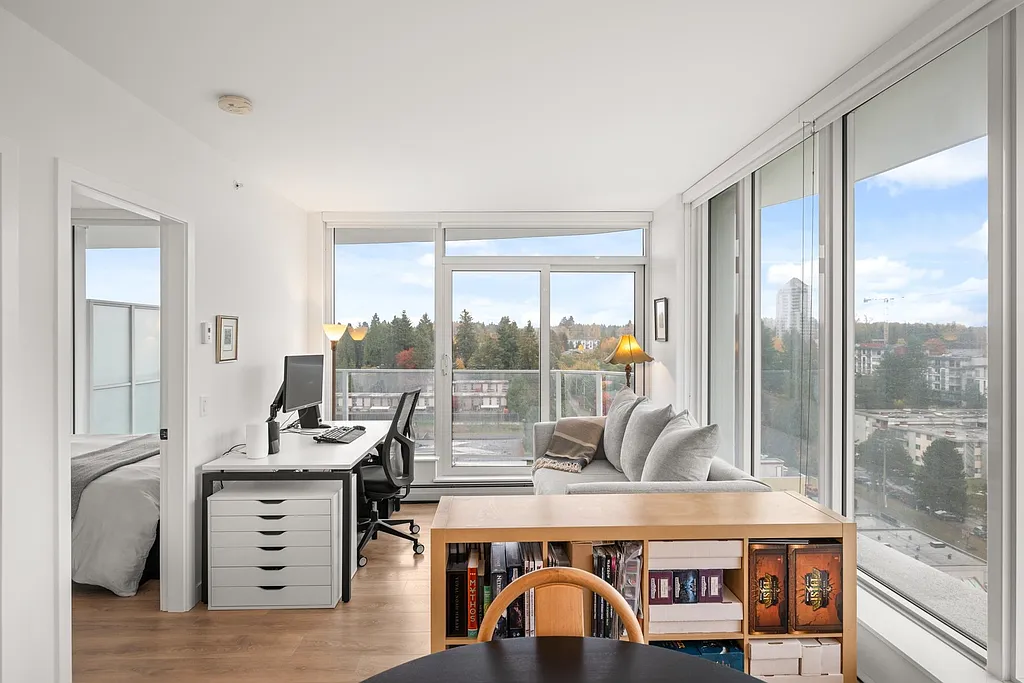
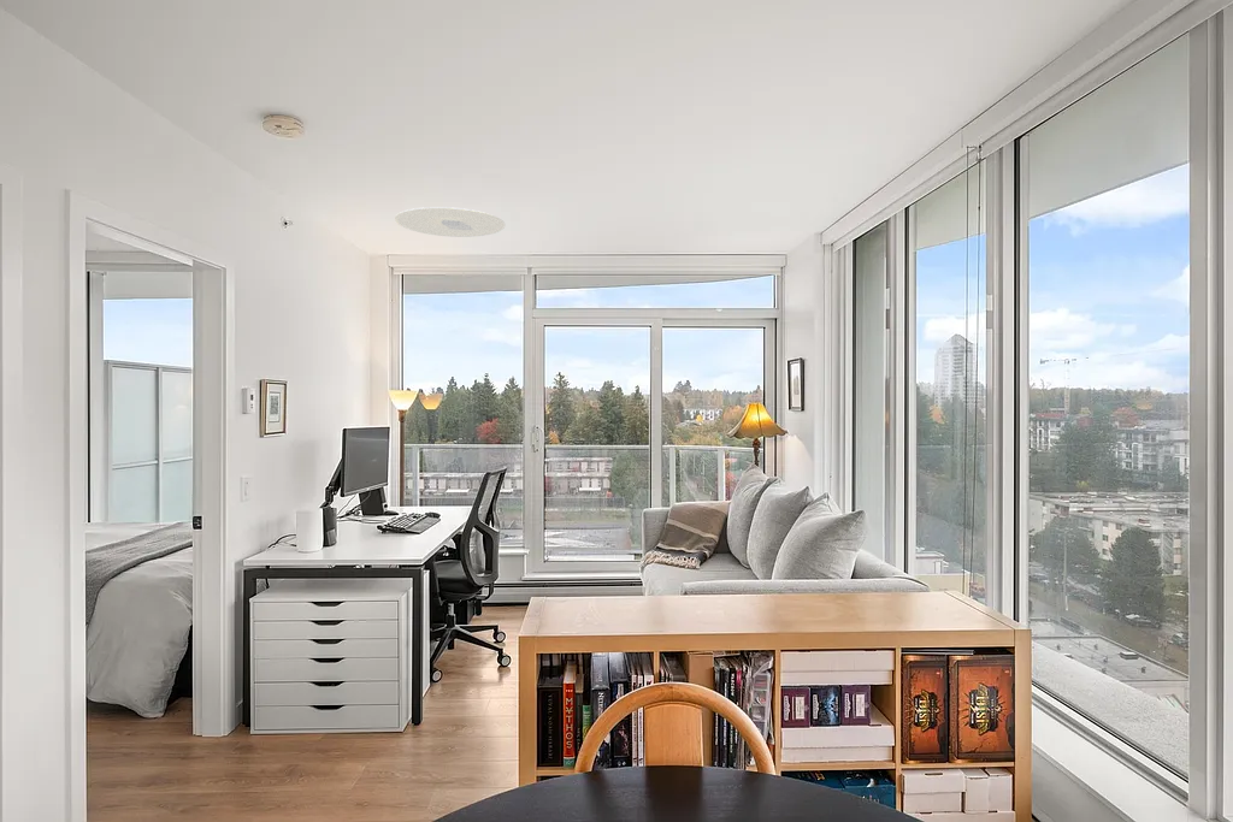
+ ceiling light (450, 218)
